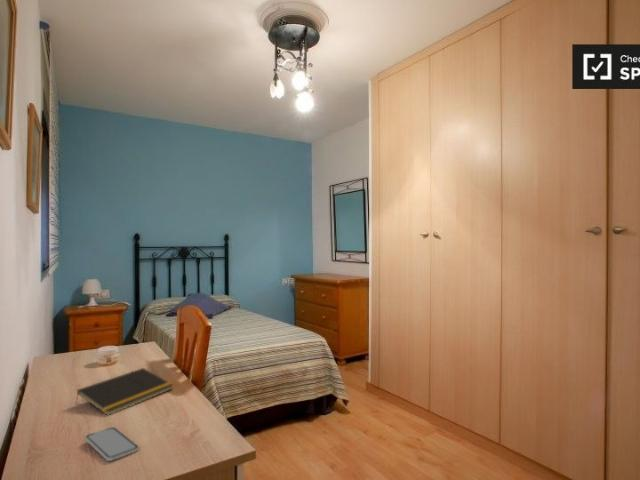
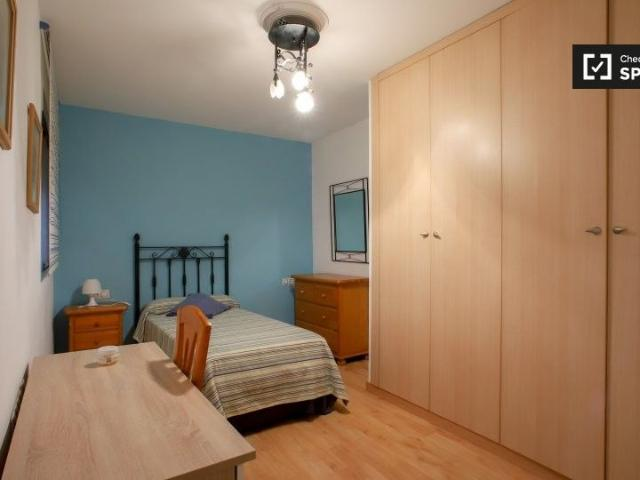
- smartphone (111, 442)
- notepad (127, 389)
